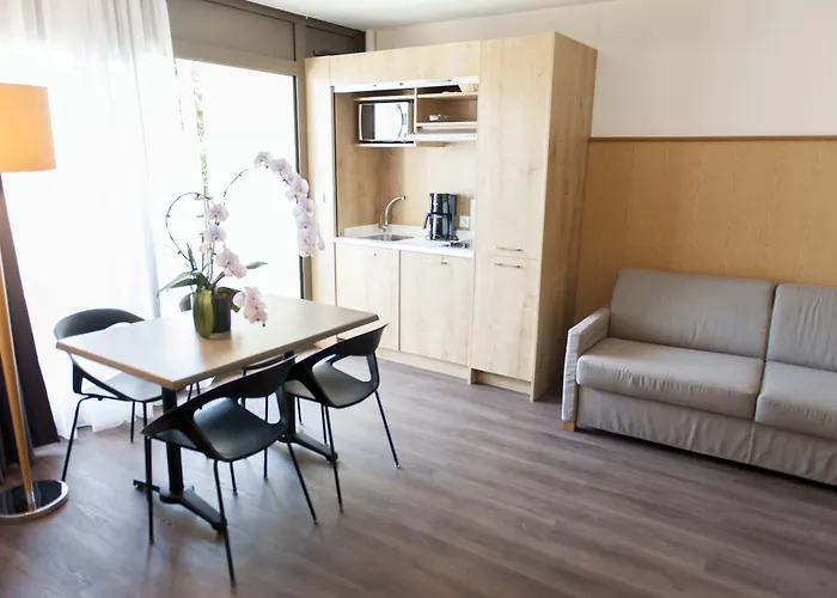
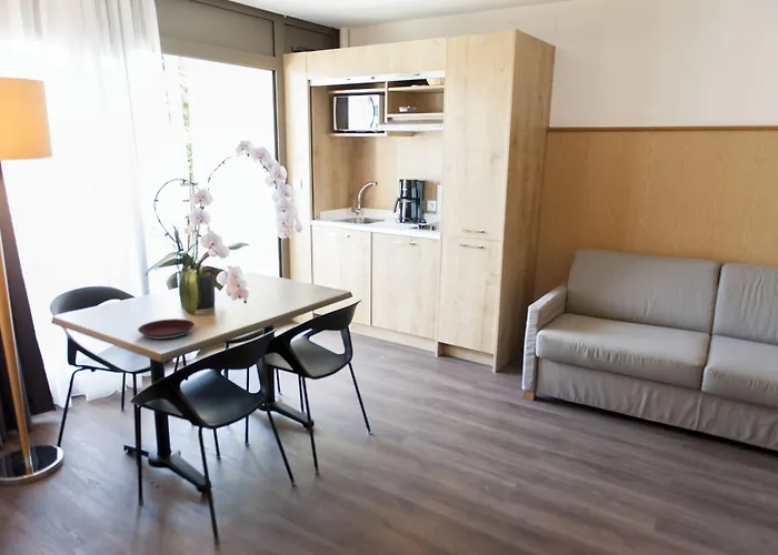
+ plate (167, 330)
